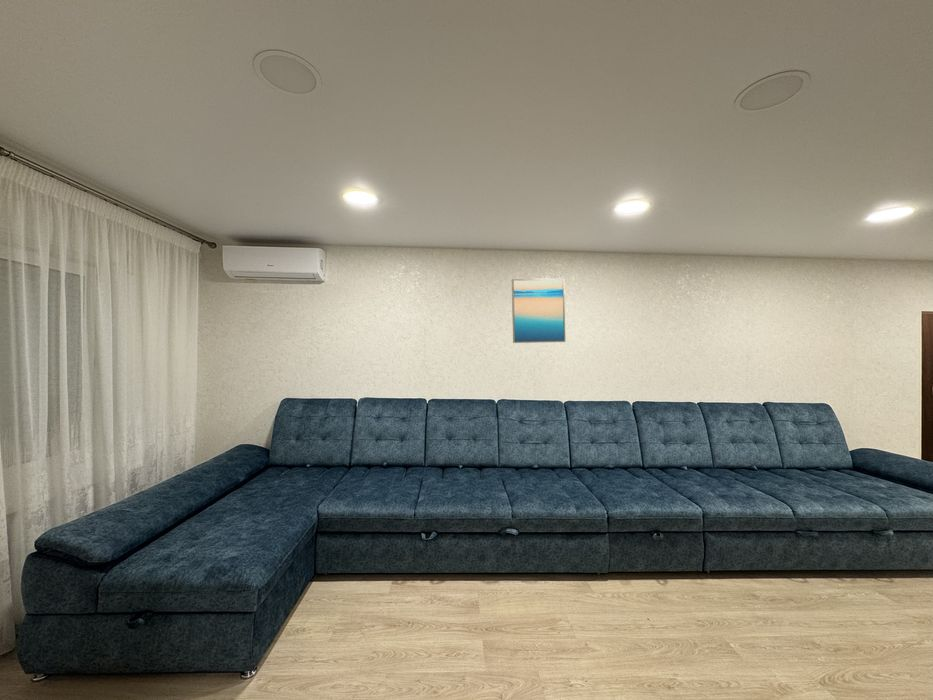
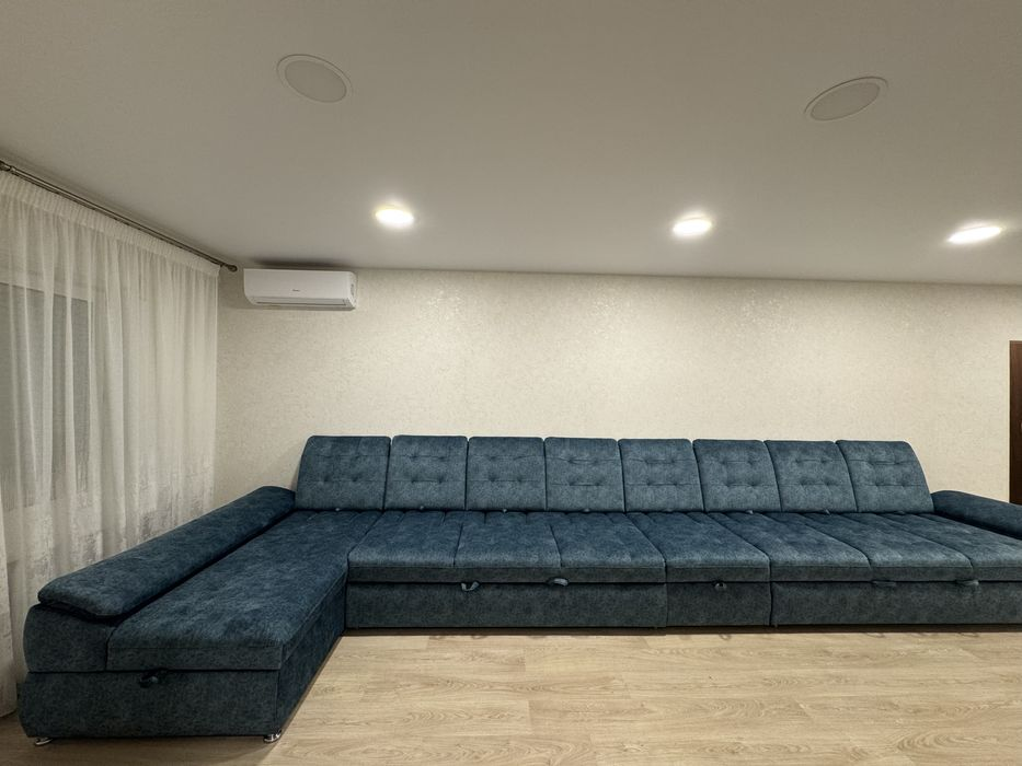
- wall art (538, 310)
